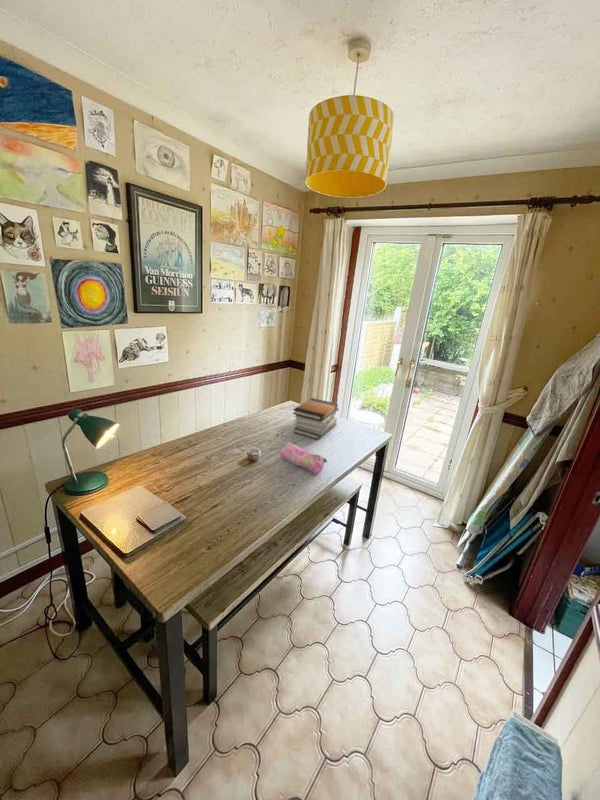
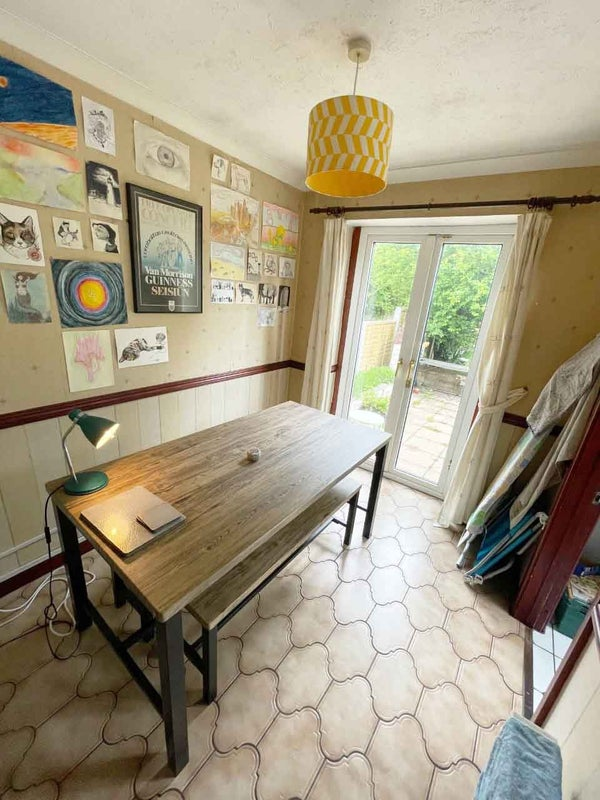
- pencil case (302, 457)
- book stack (315, 417)
